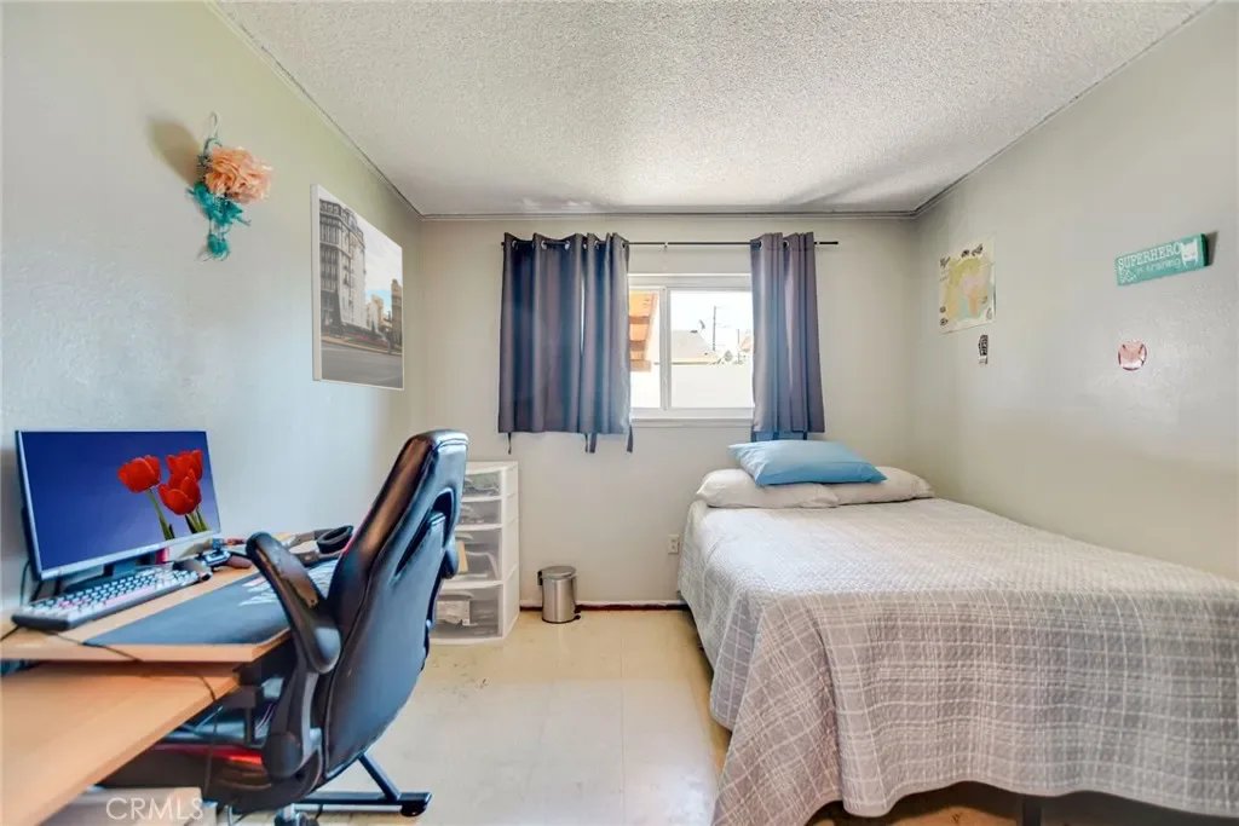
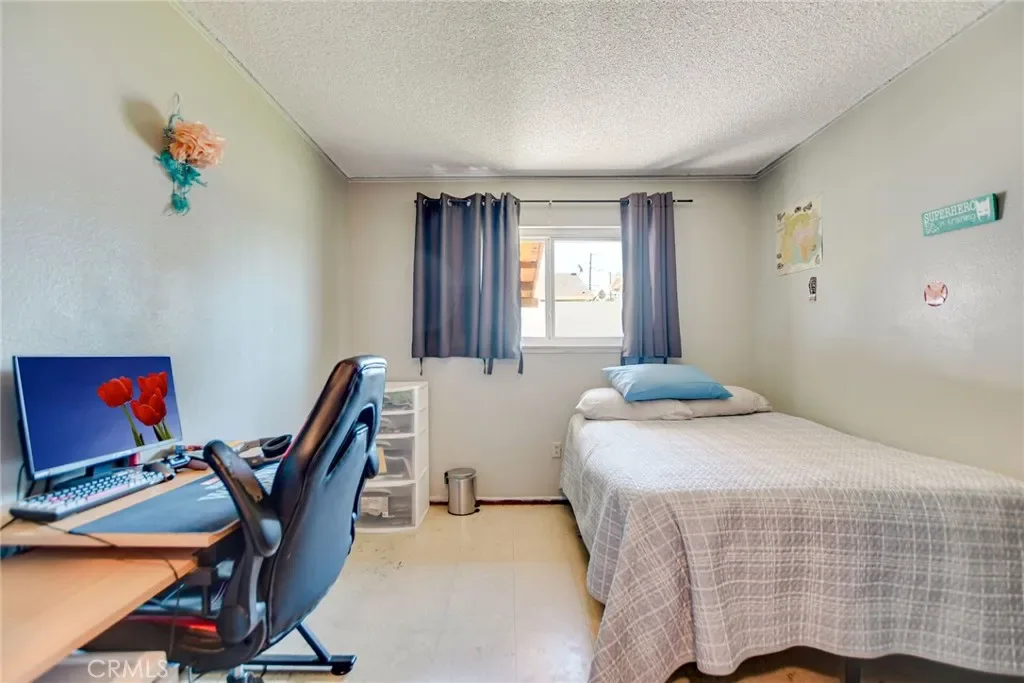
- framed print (364, 304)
